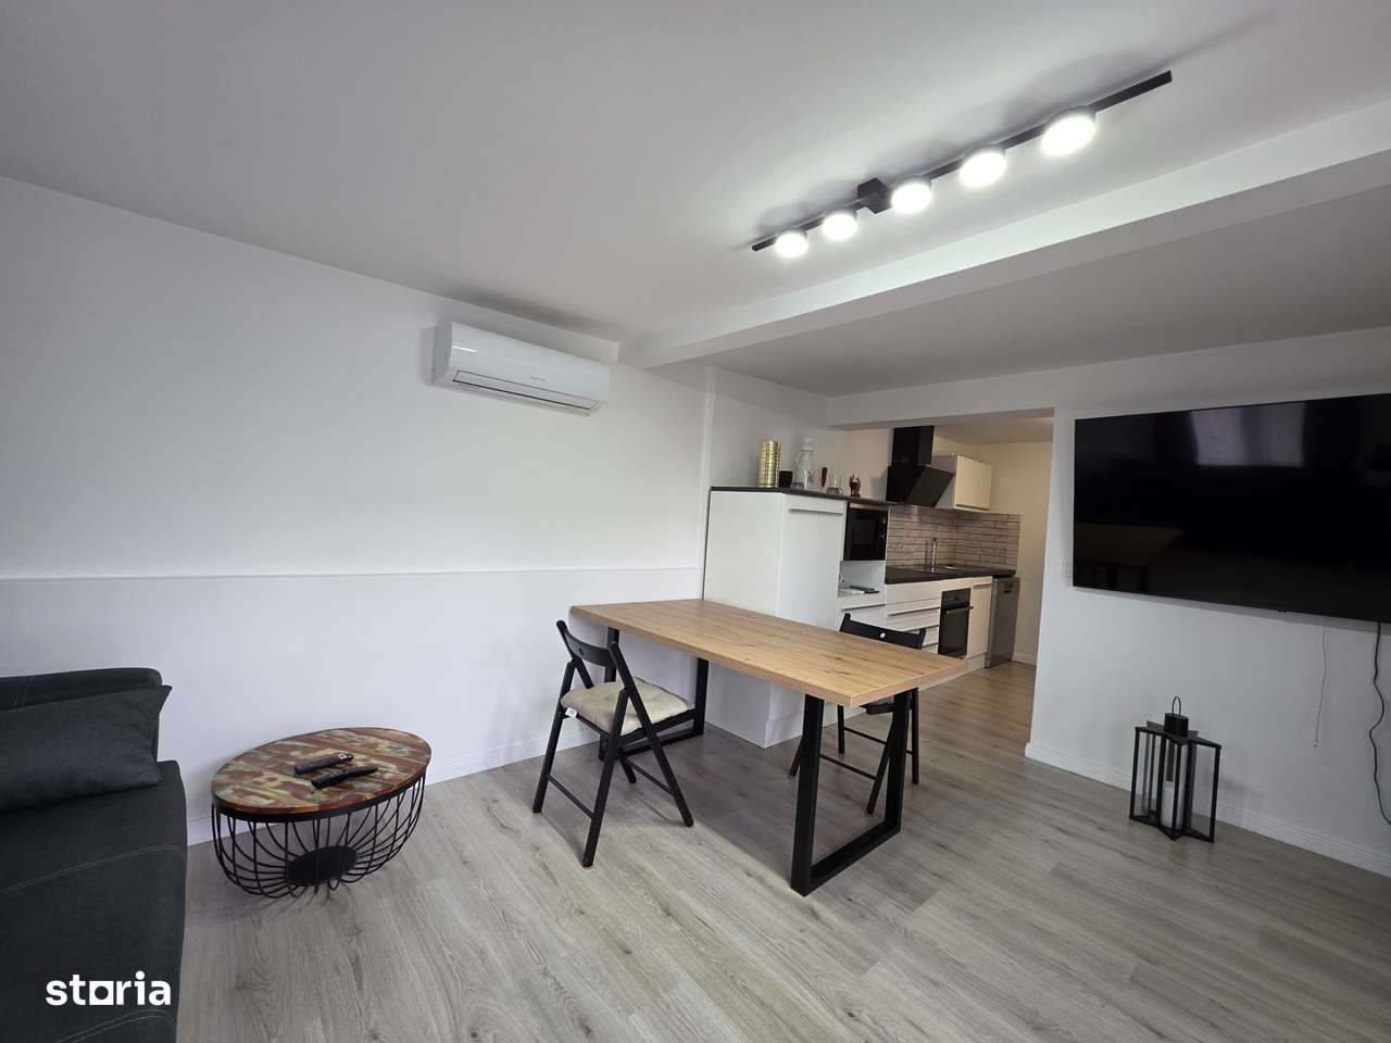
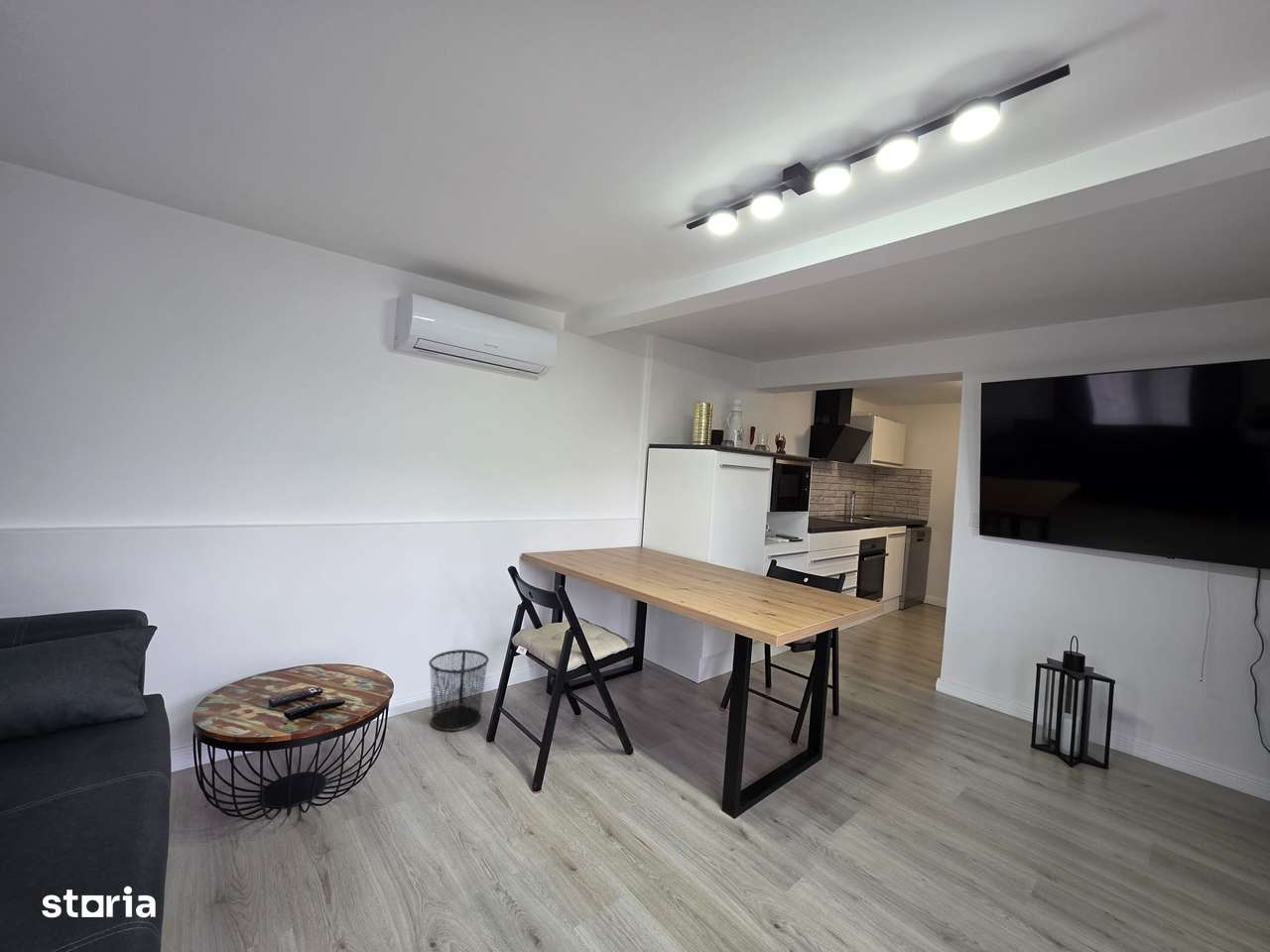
+ waste bin (457, 689)
